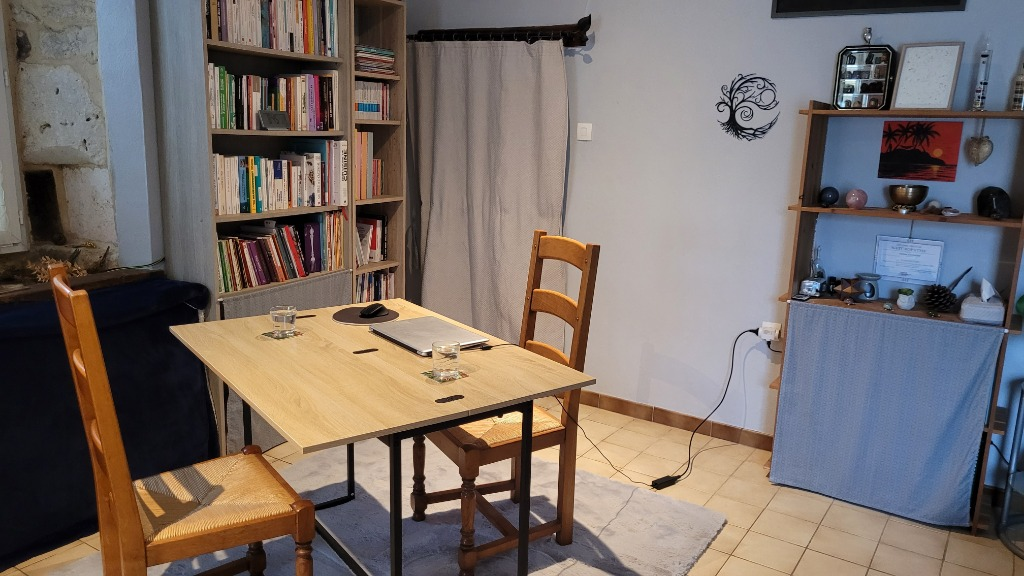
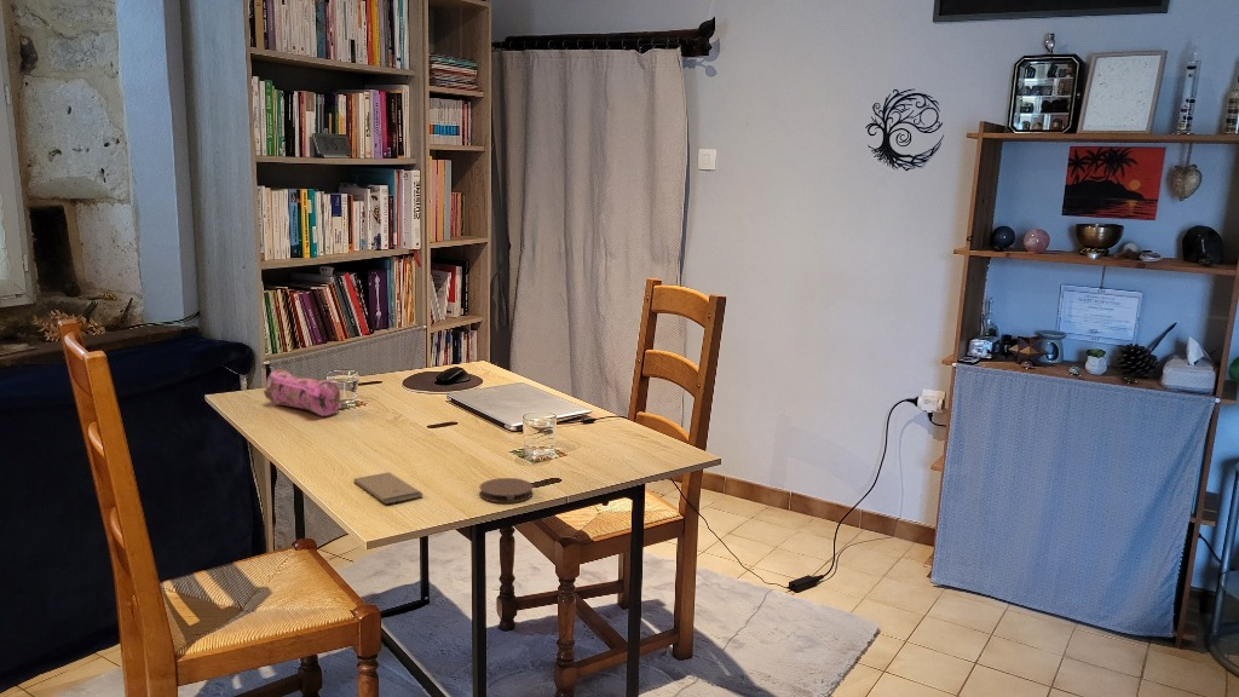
+ smartphone (387, 486)
+ coaster (506, 489)
+ pencil case (301, 392)
